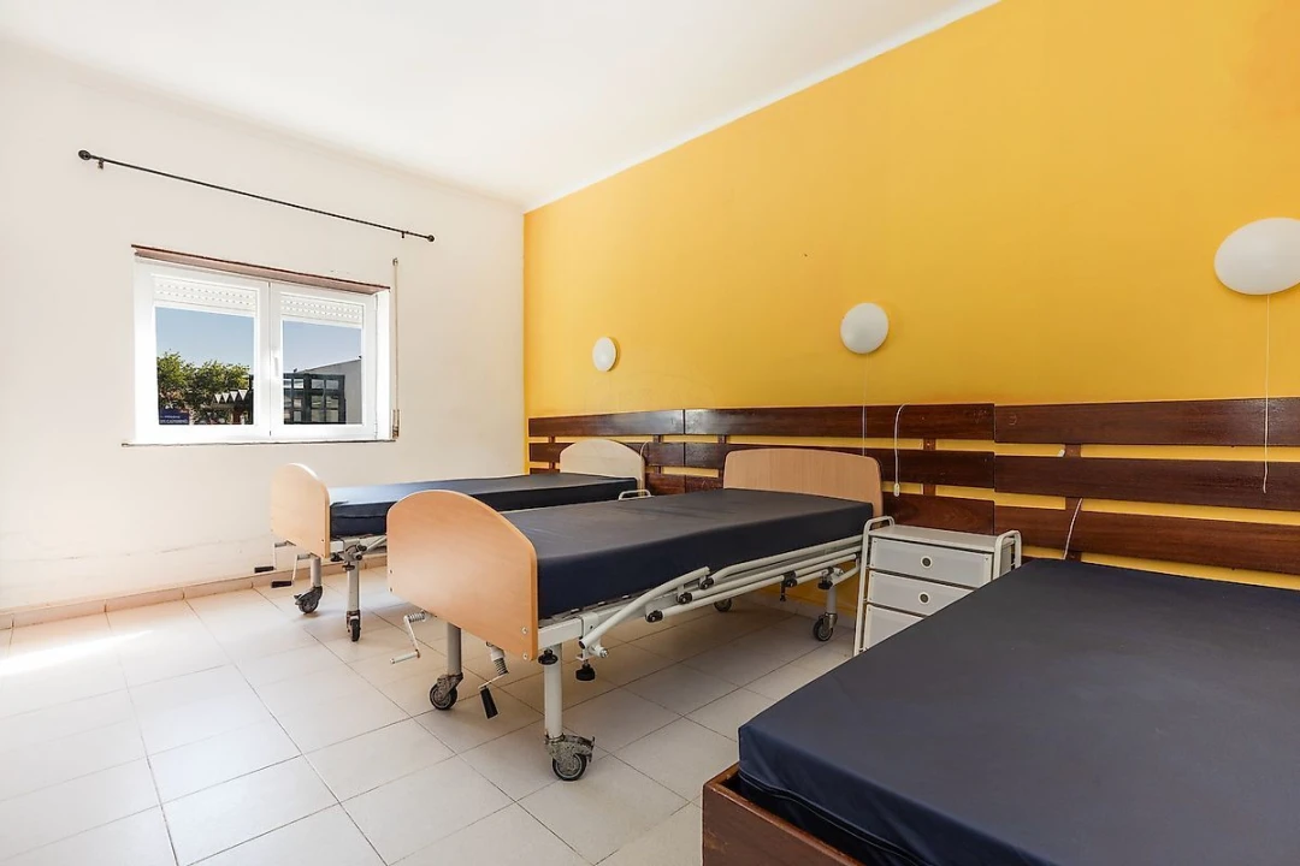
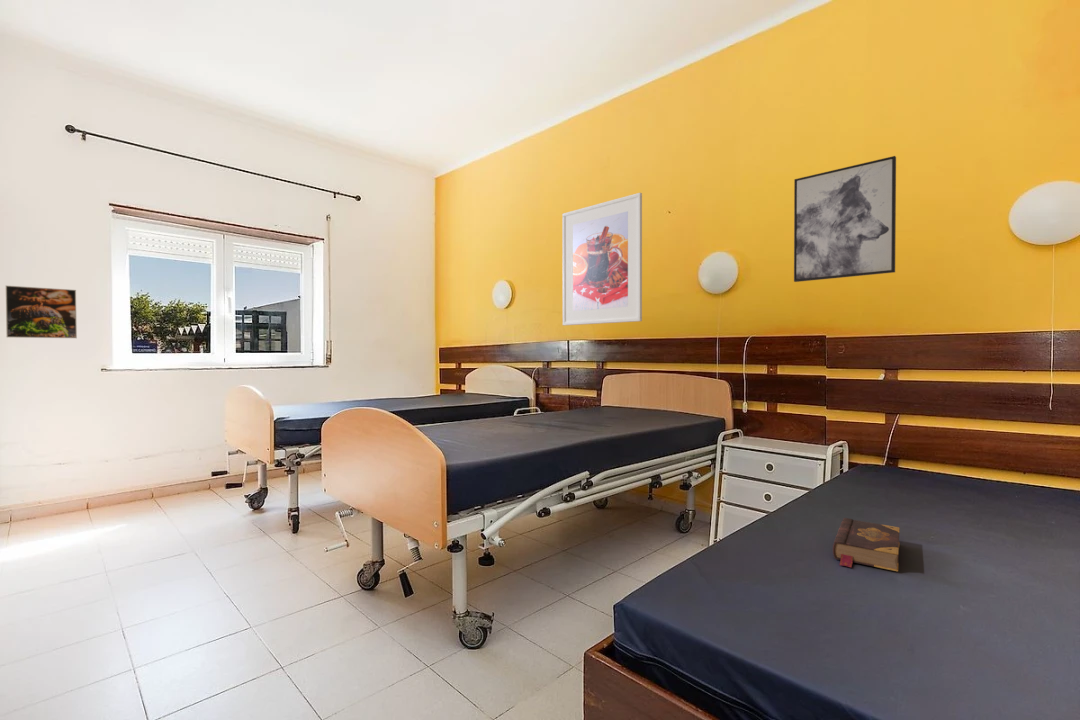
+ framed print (42, 312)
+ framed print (599, 263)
+ wall art (841, 223)
+ book (866, 544)
